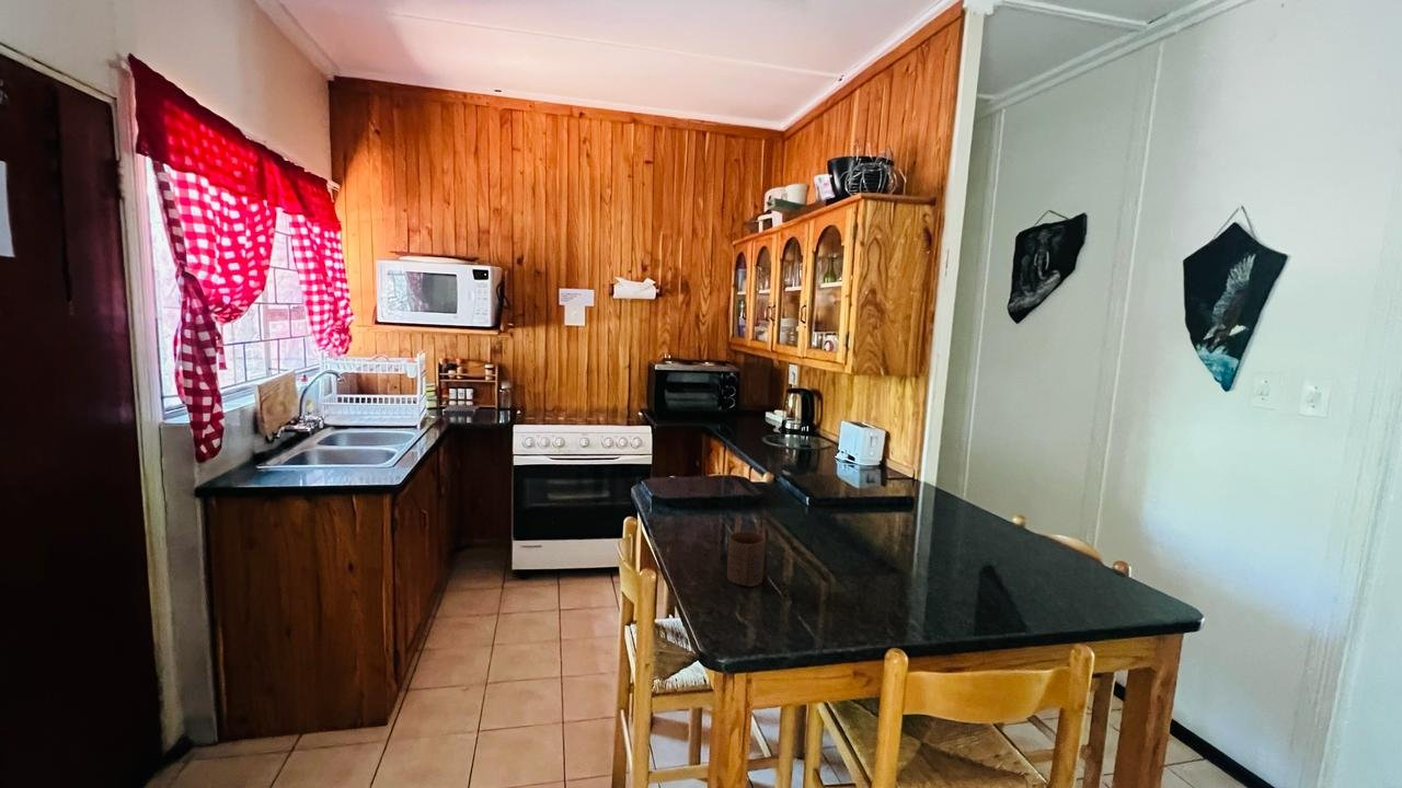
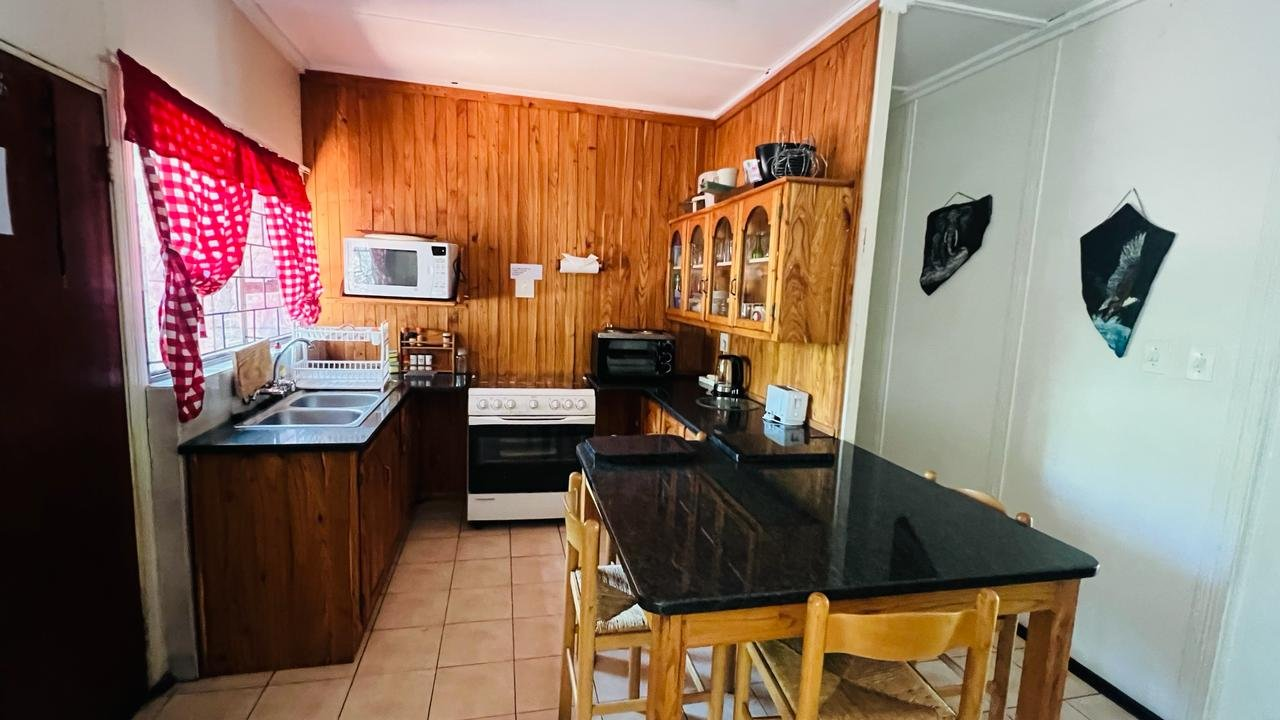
- cup (746, 558)
